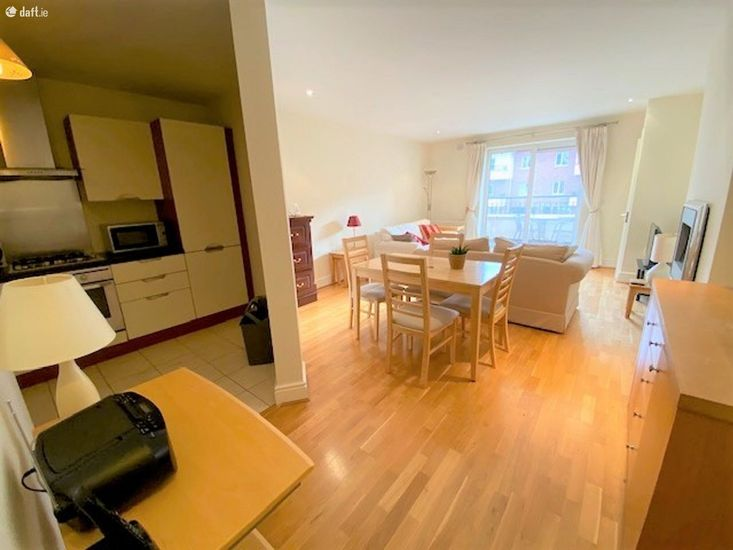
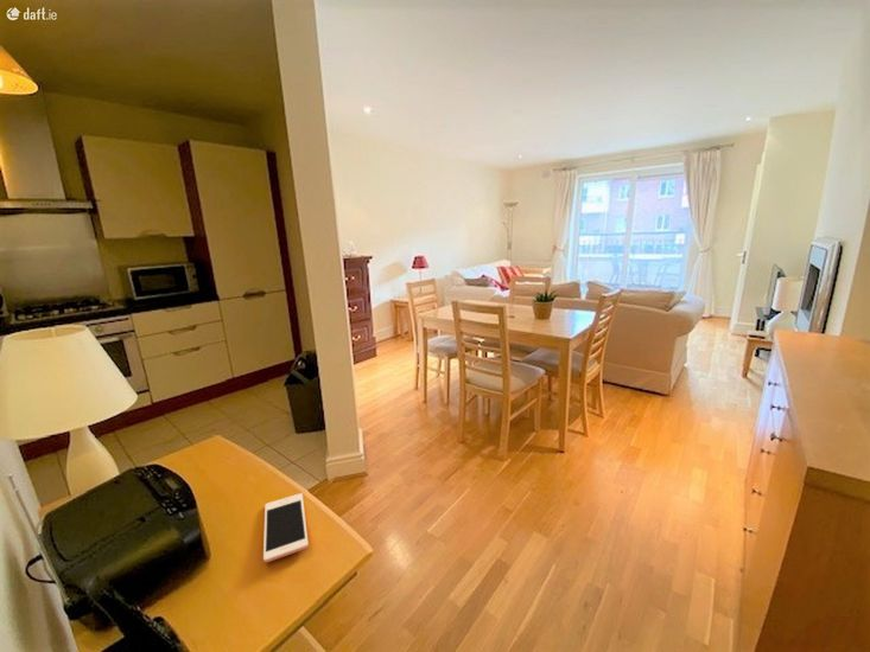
+ cell phone (285, 524)
